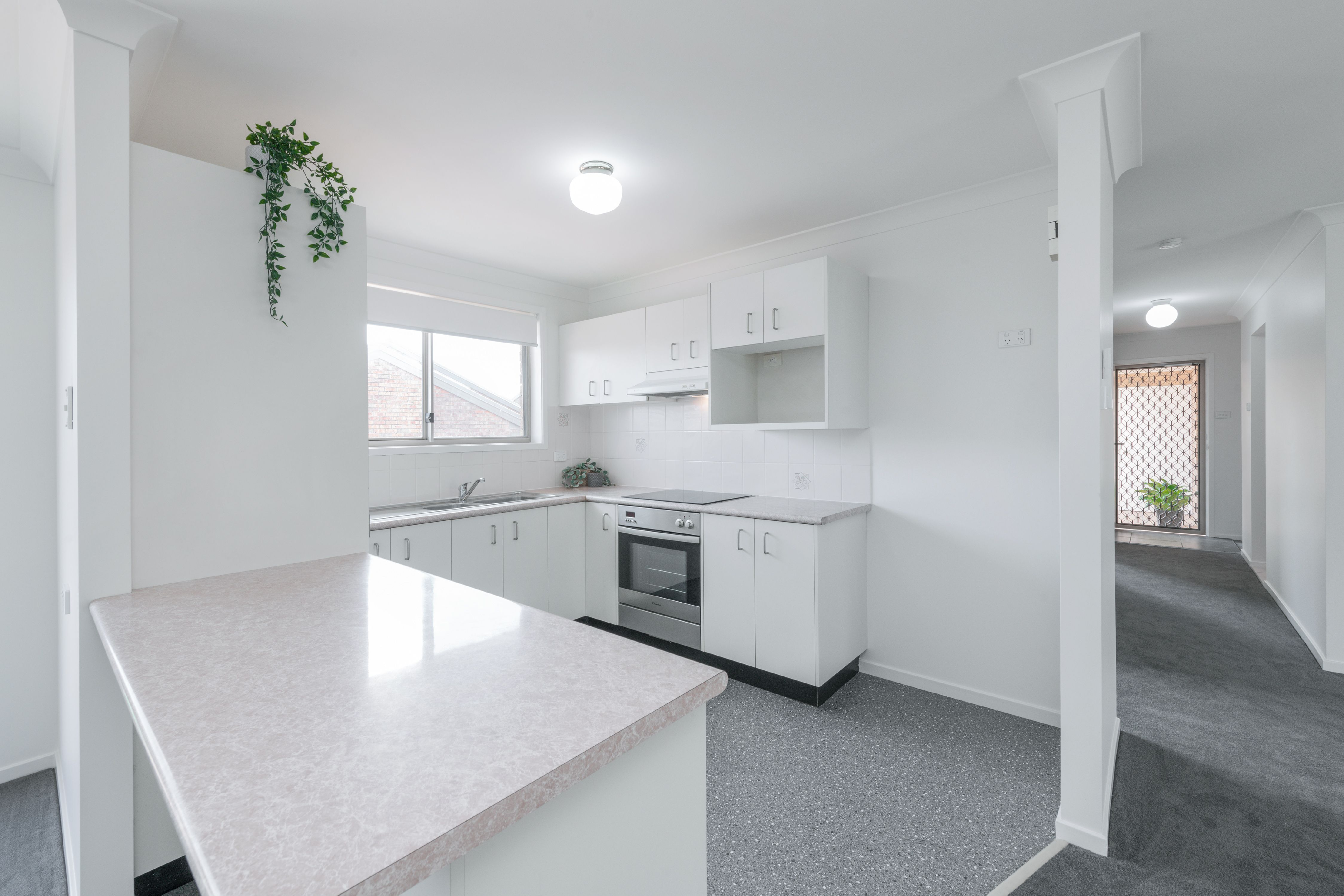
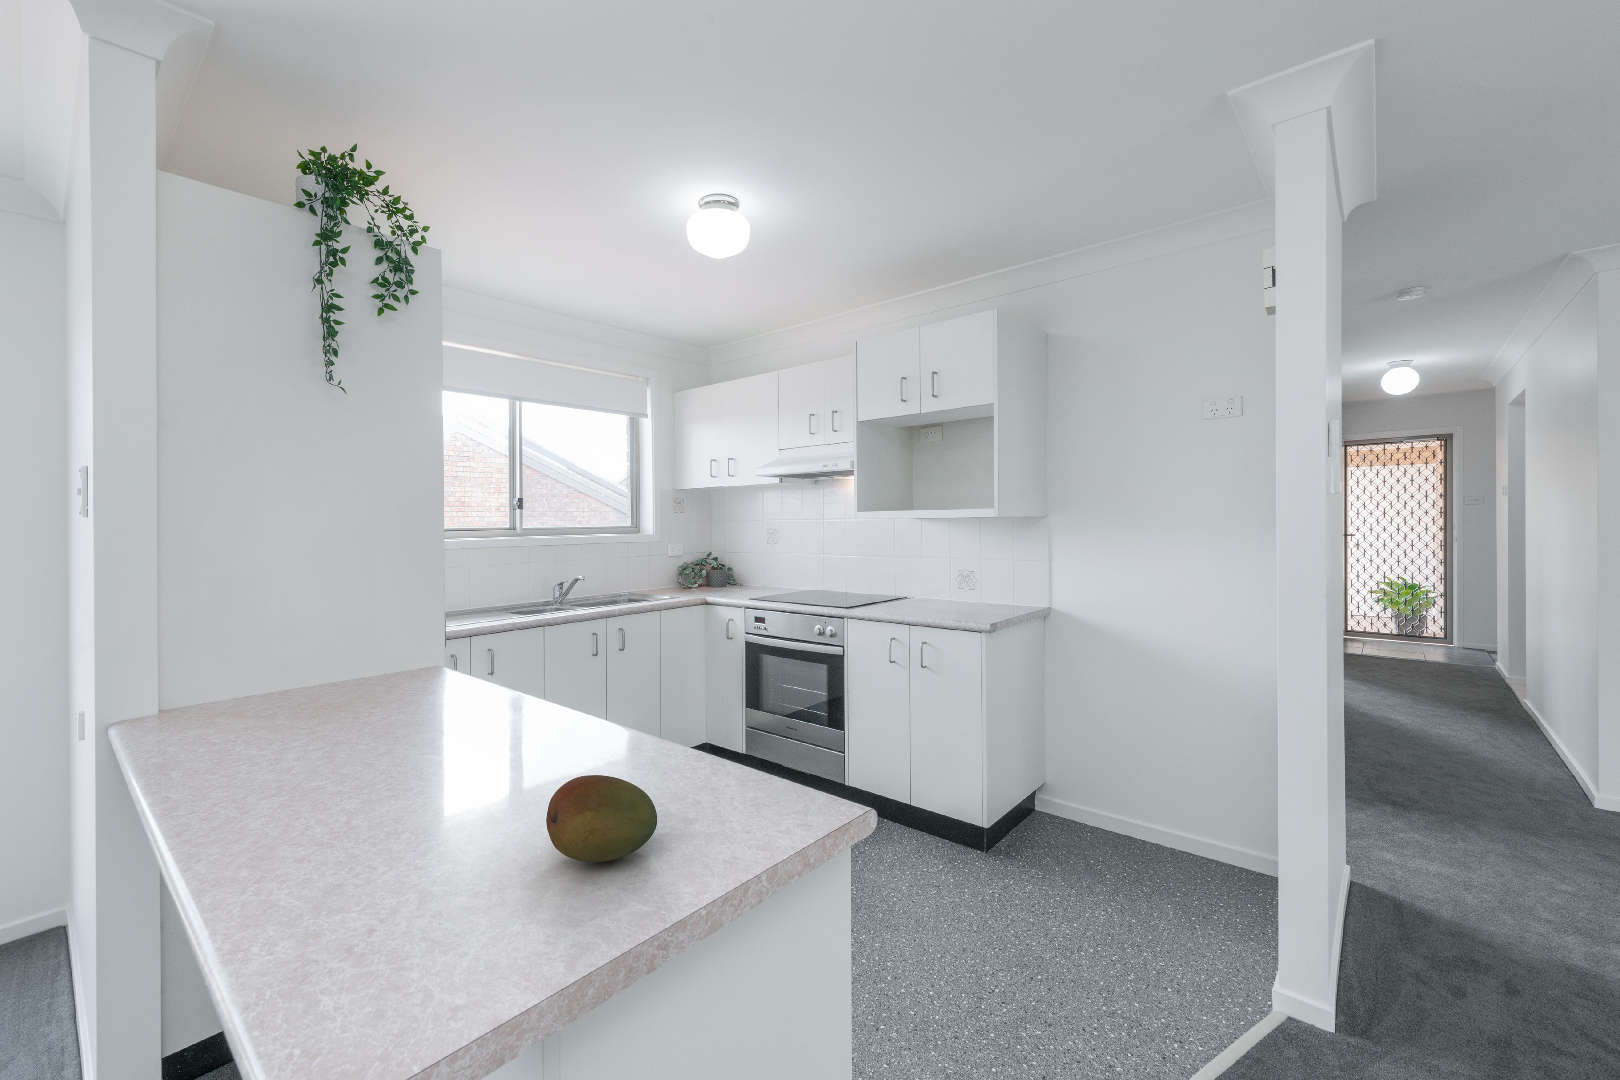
+ fruit (603, 815)
